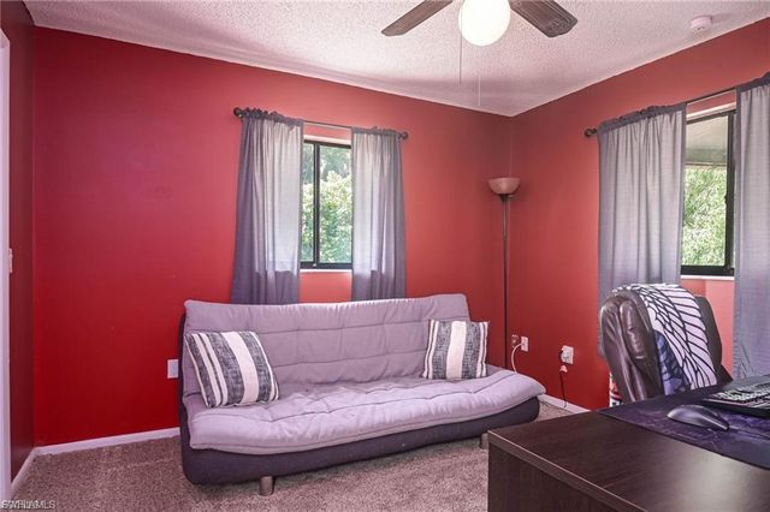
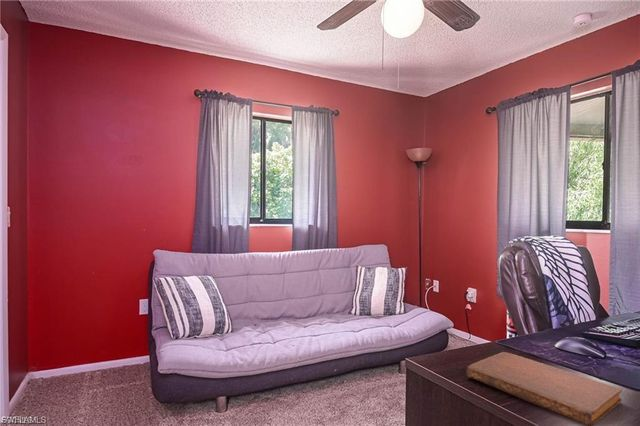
+ notebook (539, 382)
